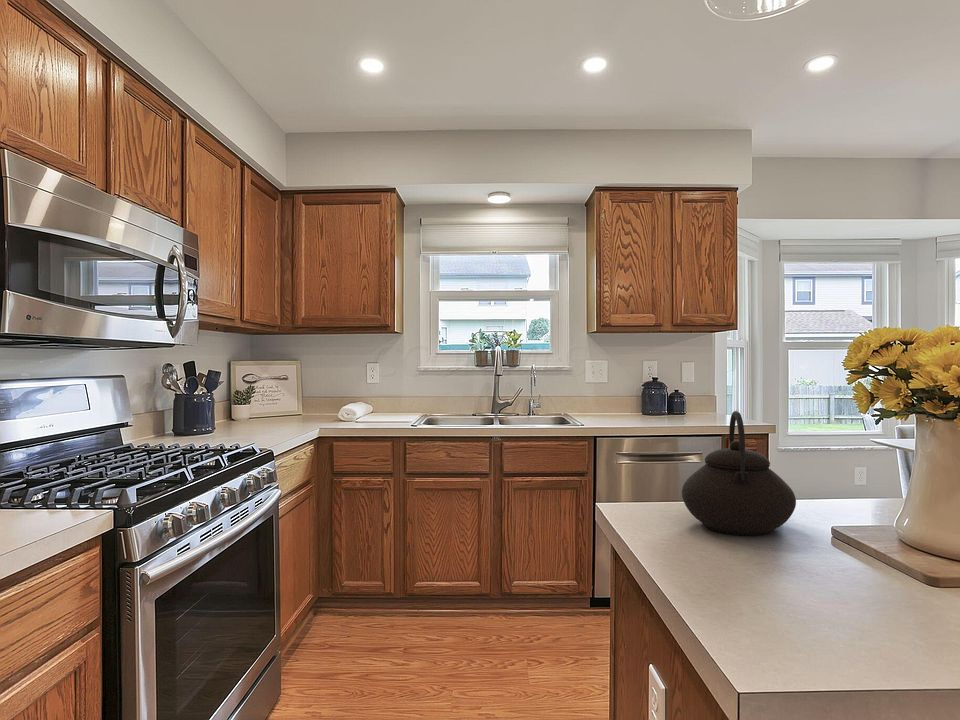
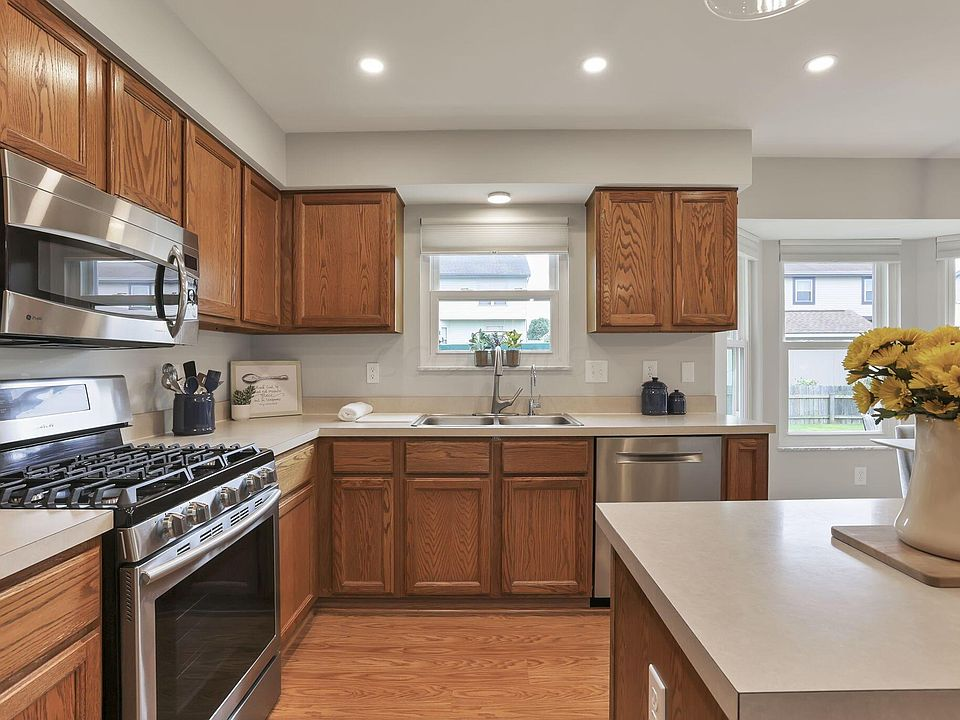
- teapot (735, 466)
